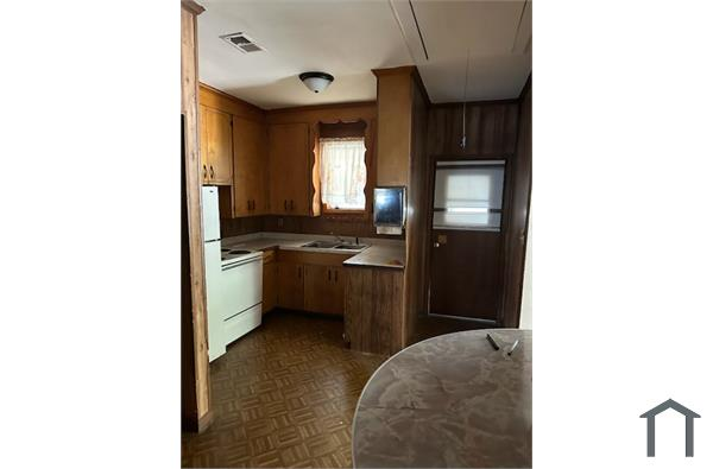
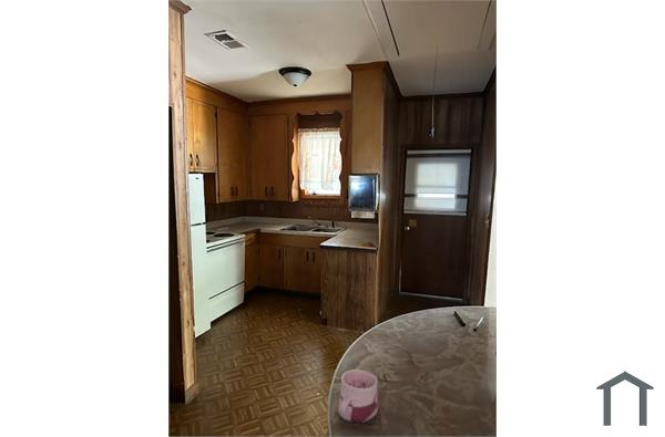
+ mug (356, 395)
